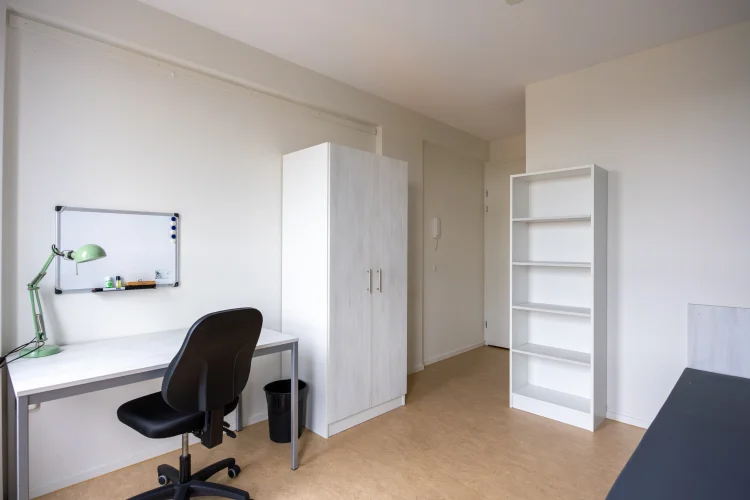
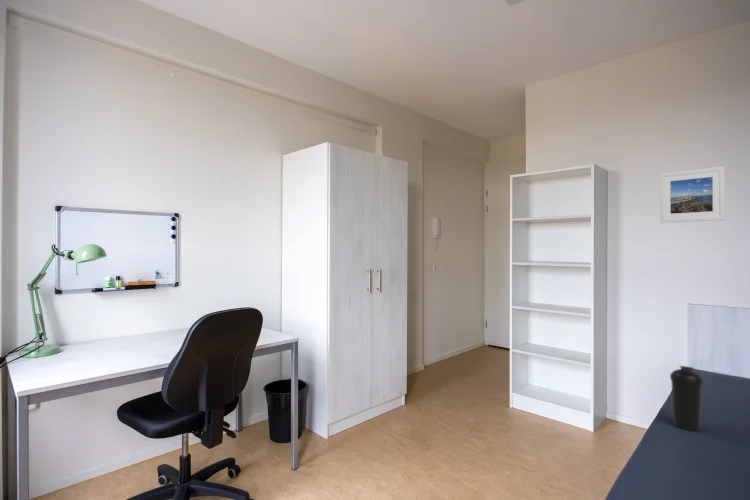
+ water bottle (686, 397)
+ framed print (691, 195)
